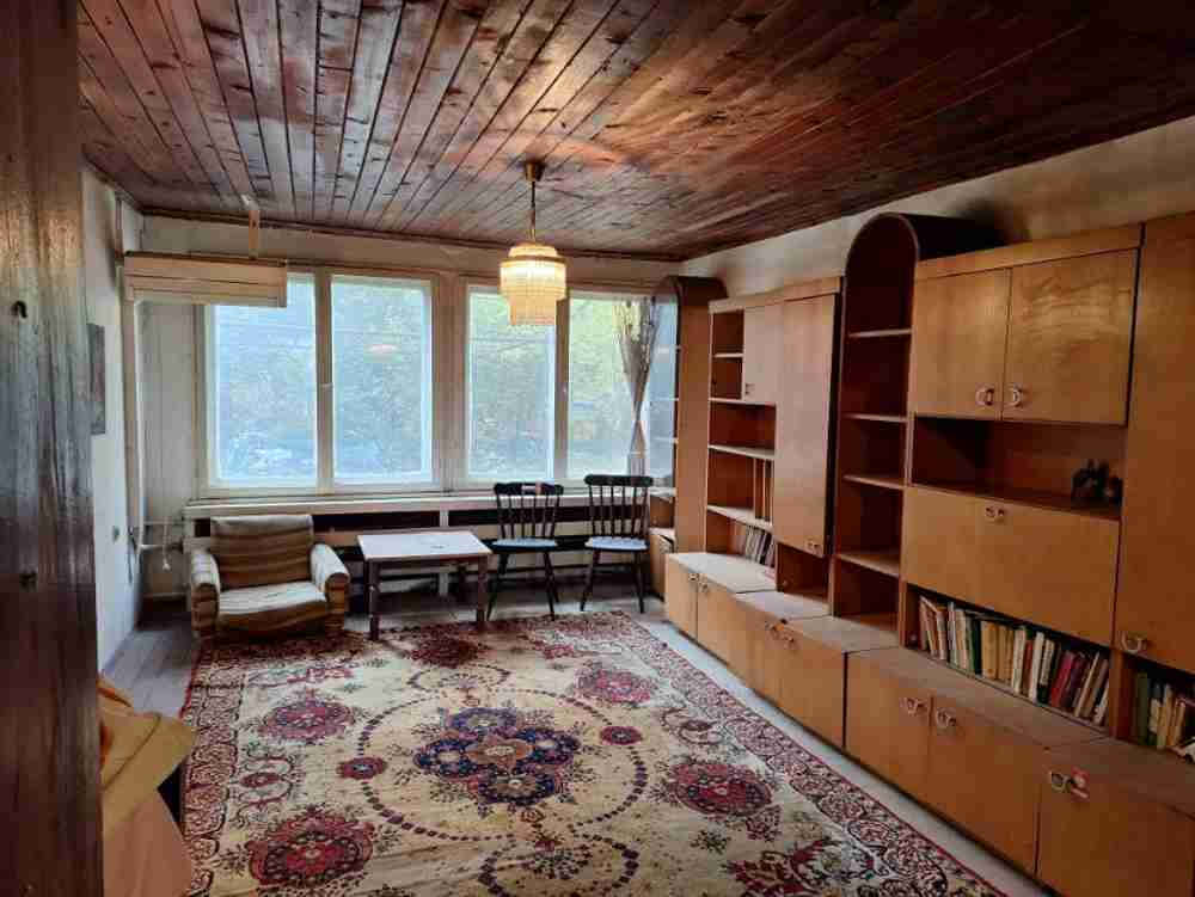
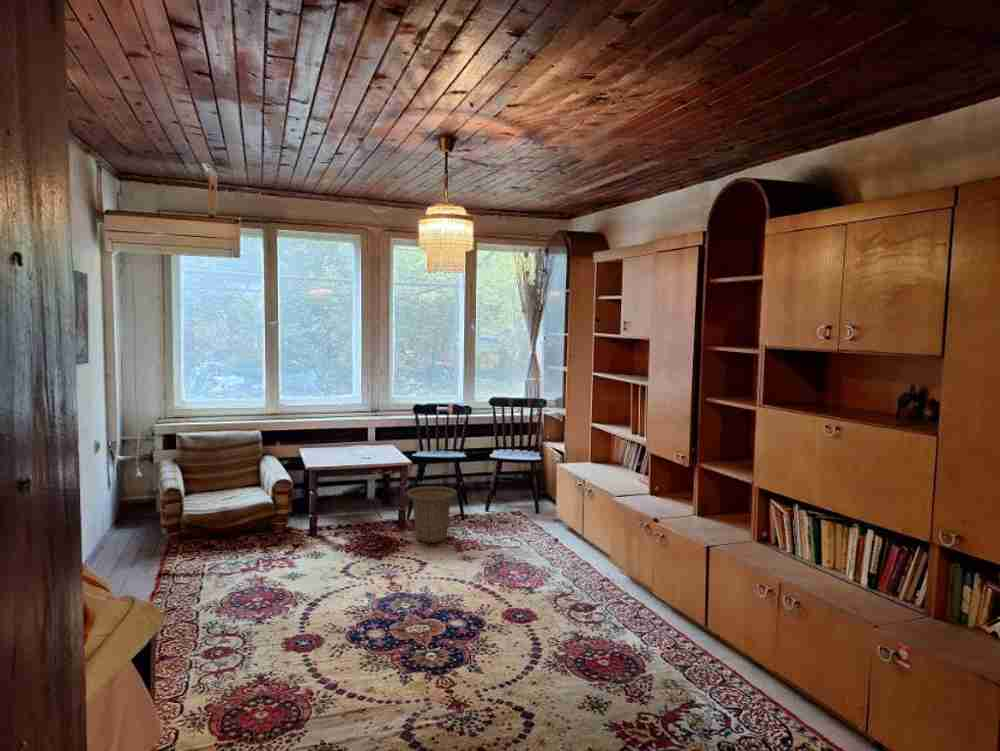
+ basket (431, 515)
